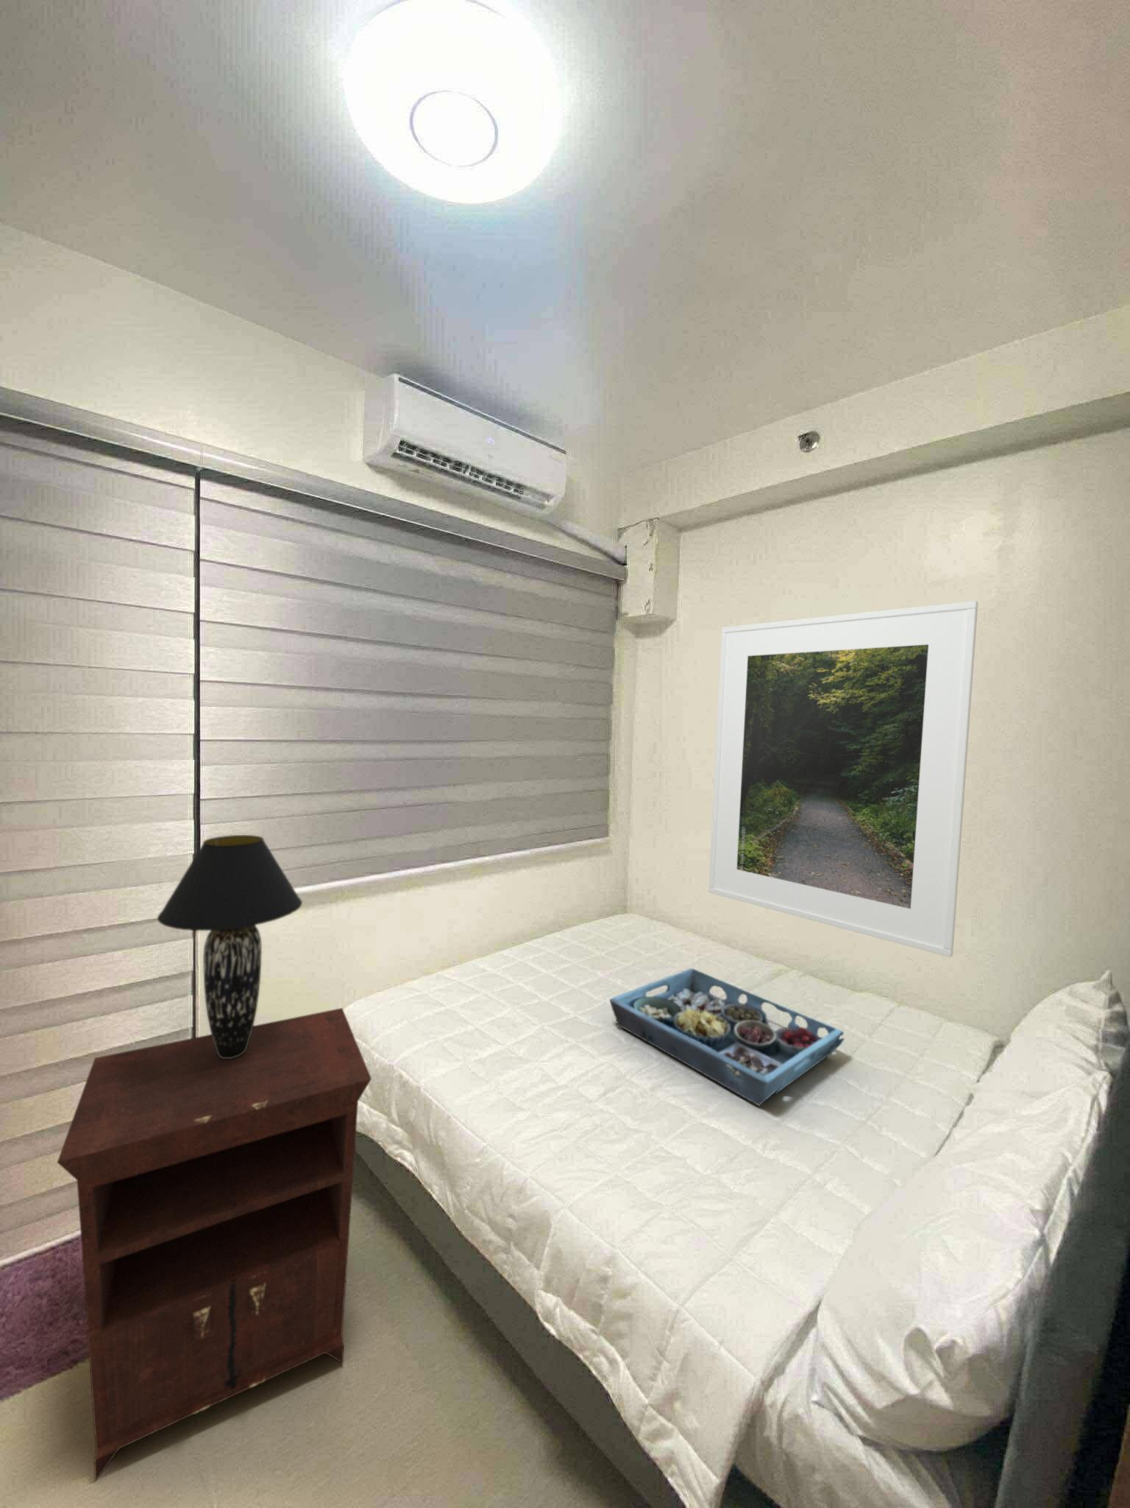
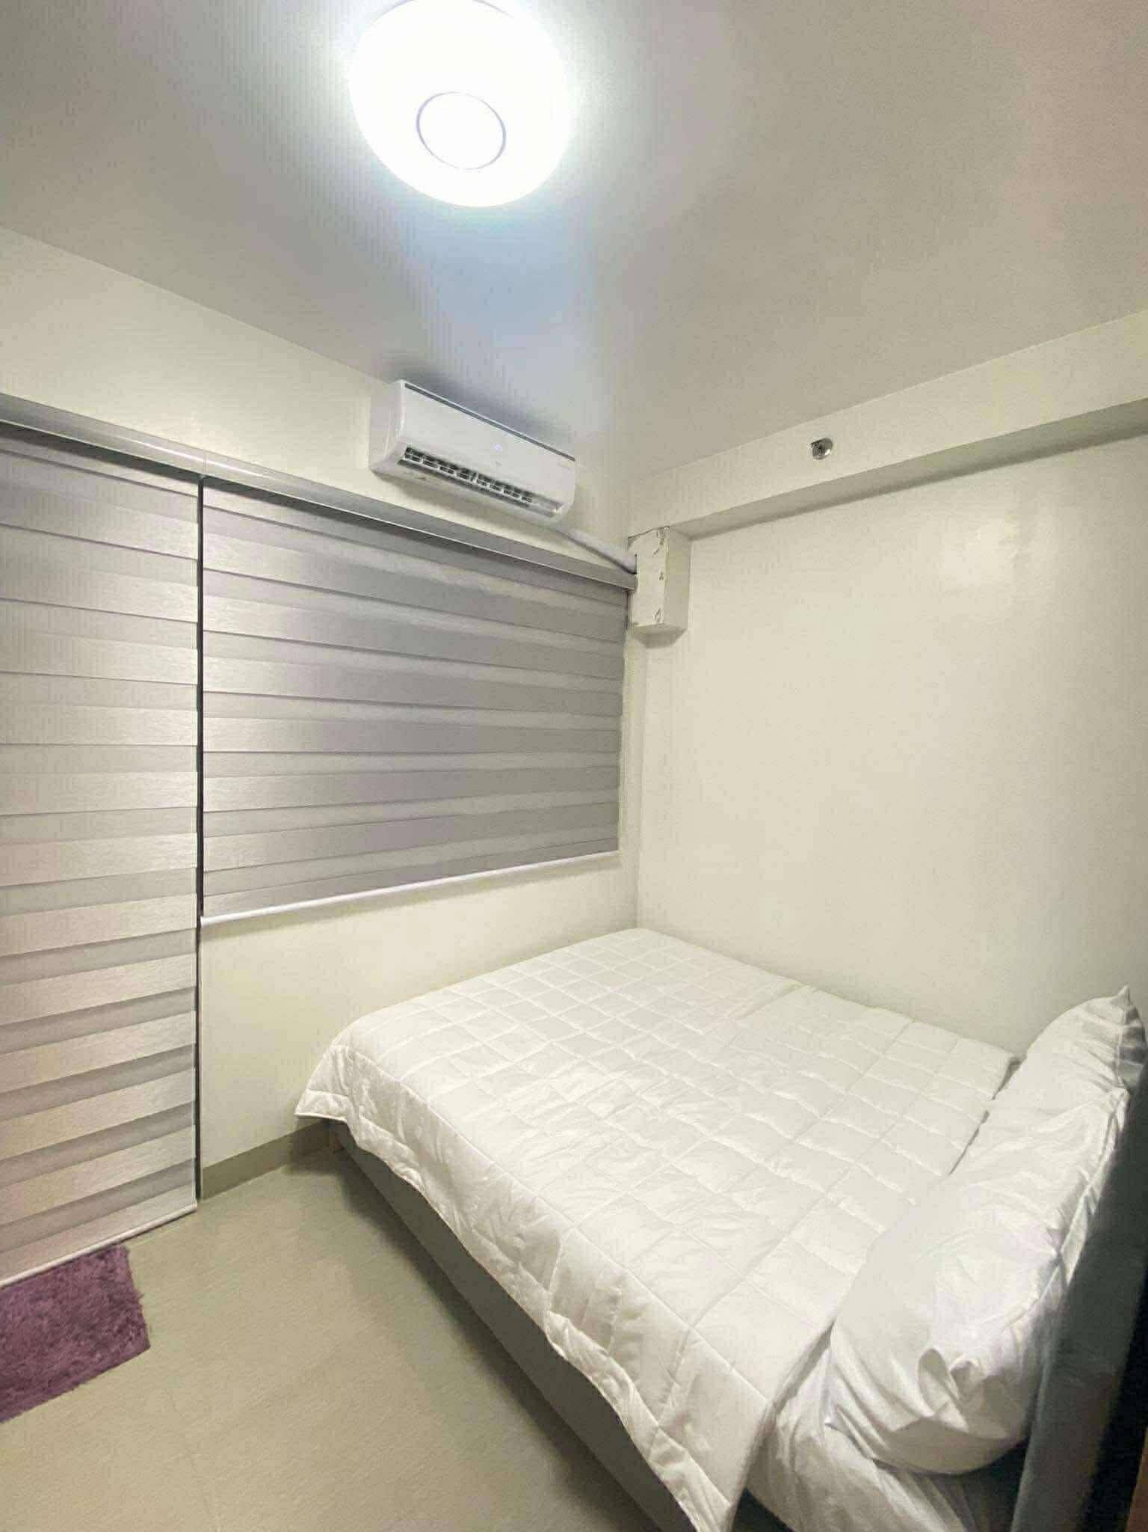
- nightstand (229, 1209)
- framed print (821, 769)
- serving tray (720, 1026)
- table lamp (233, 946)
